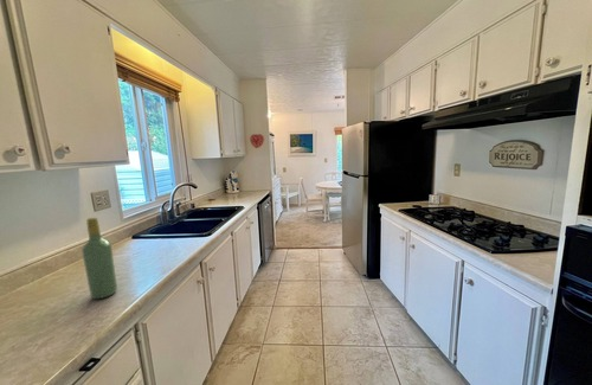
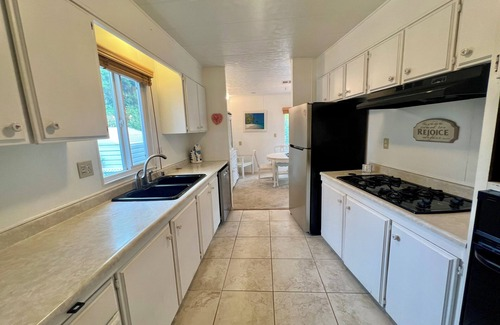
- wine bottle (98, 256)
